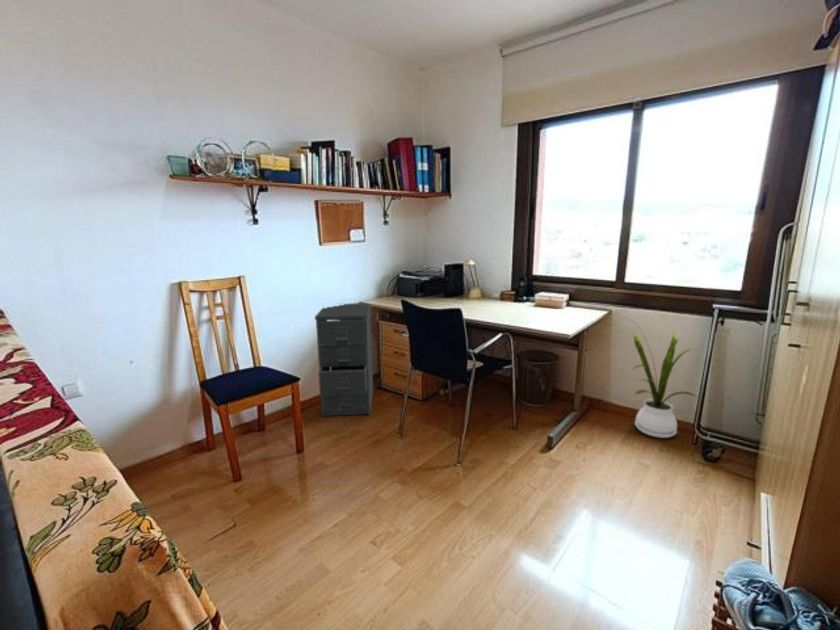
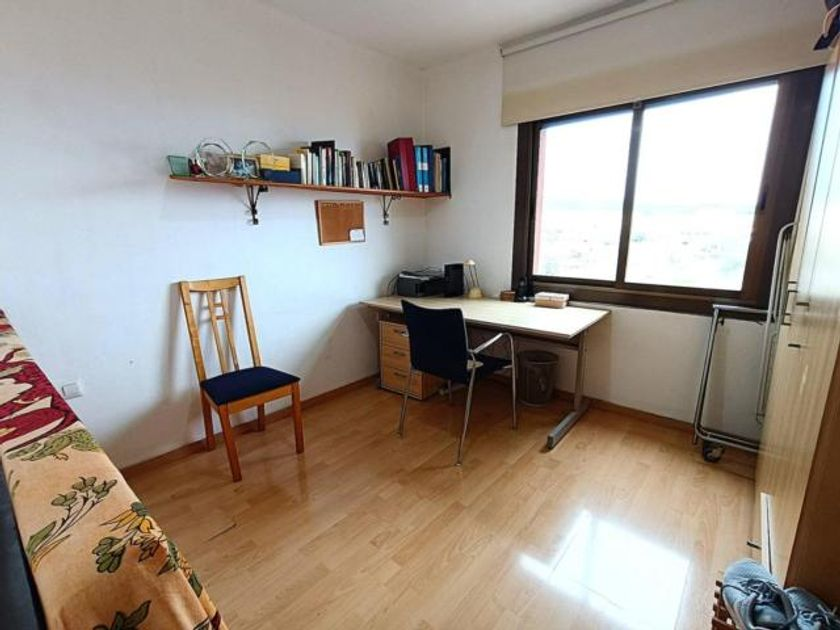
- house plant (656, 376)
- filing cabinet (346, 358)
